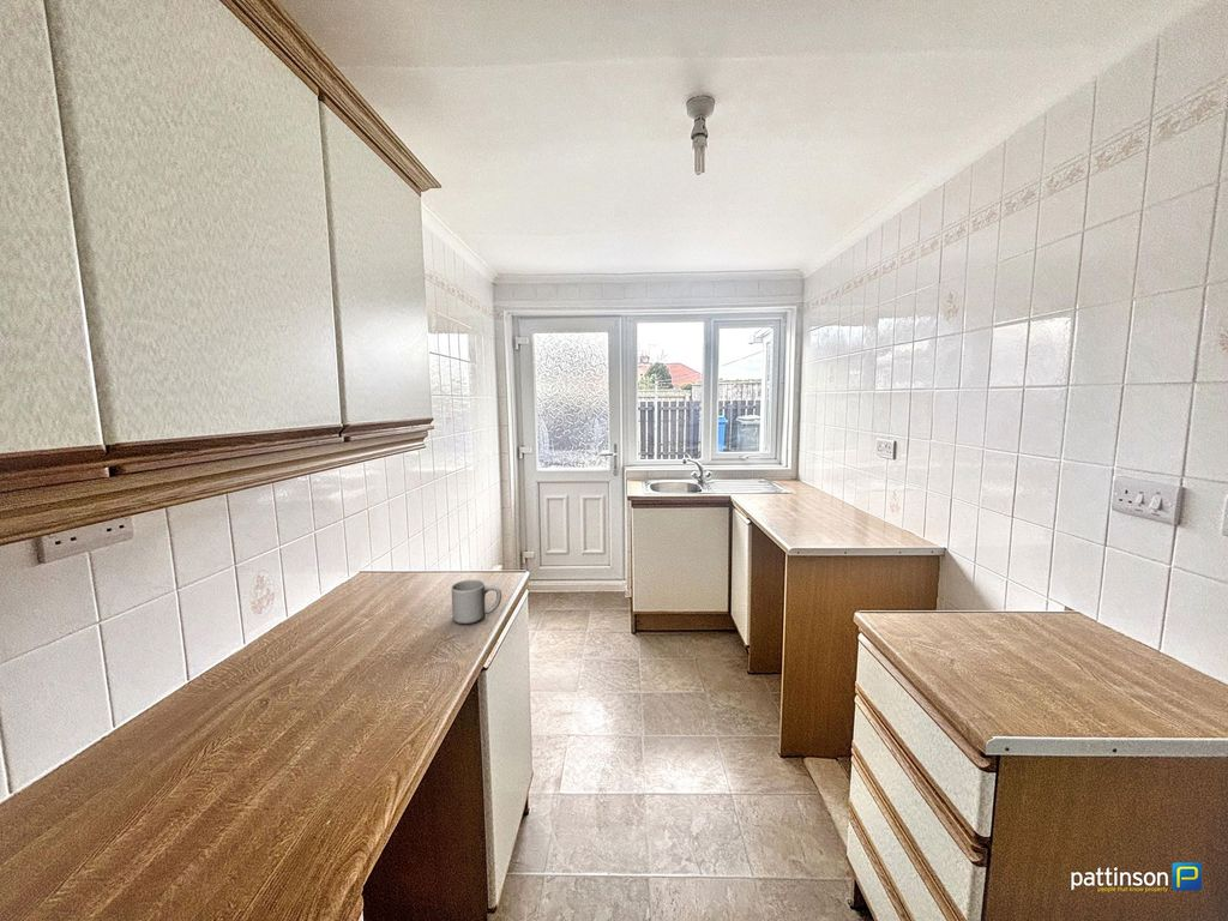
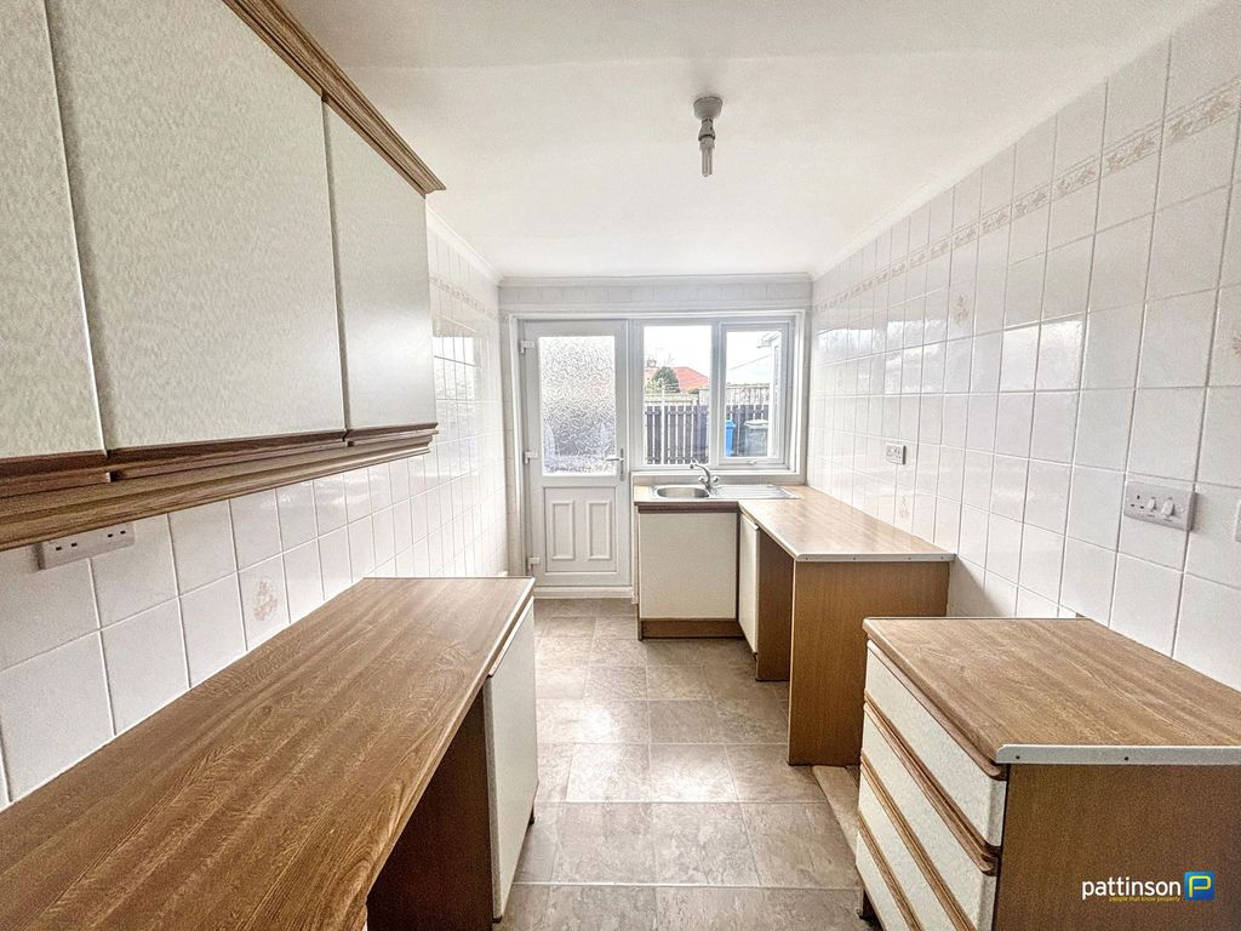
- mug (476, 601)
